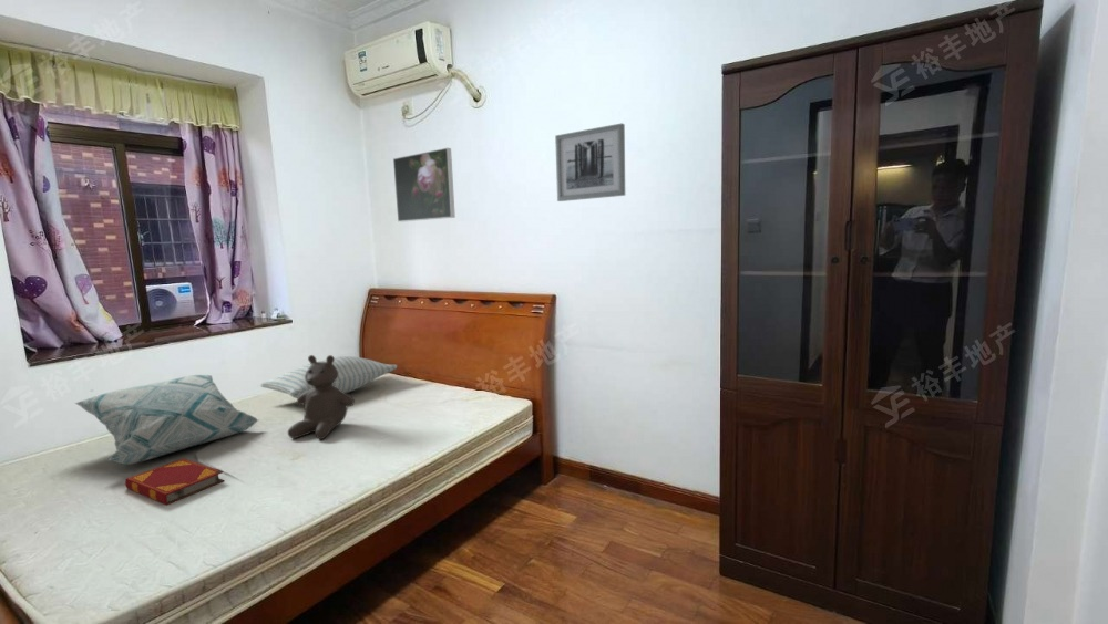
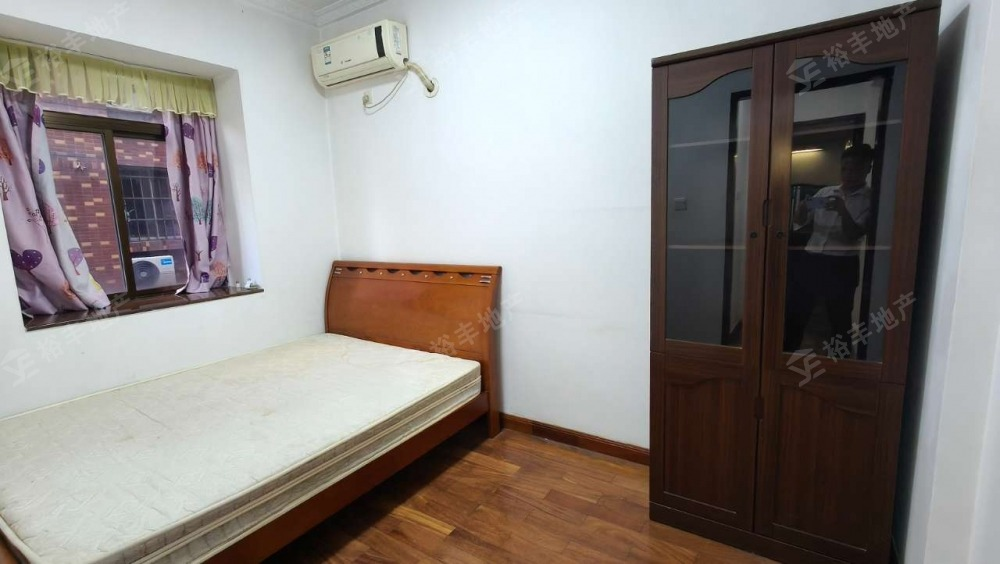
- hardback book (175, 479)
- wall art (588, 164)
- teddy bear (317, 395)
- pillow (336, 379)
- decorative pillow (170, 414)
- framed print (422, 187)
